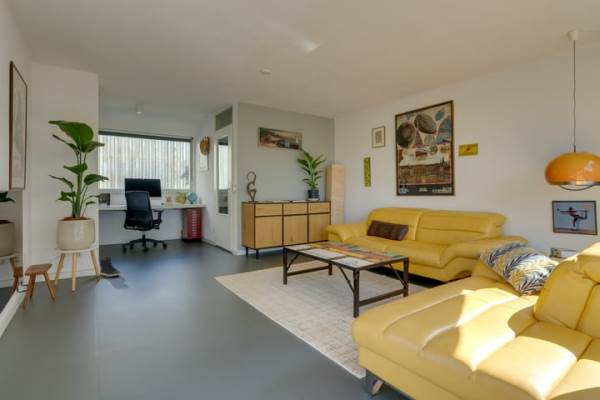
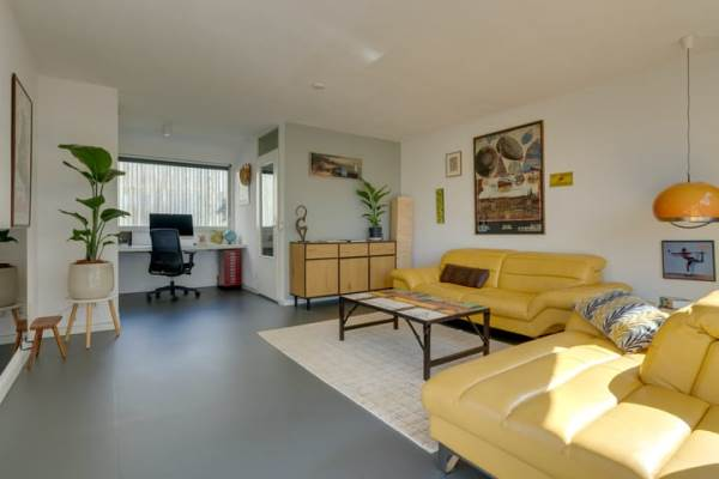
- sneaker (110, 265)
